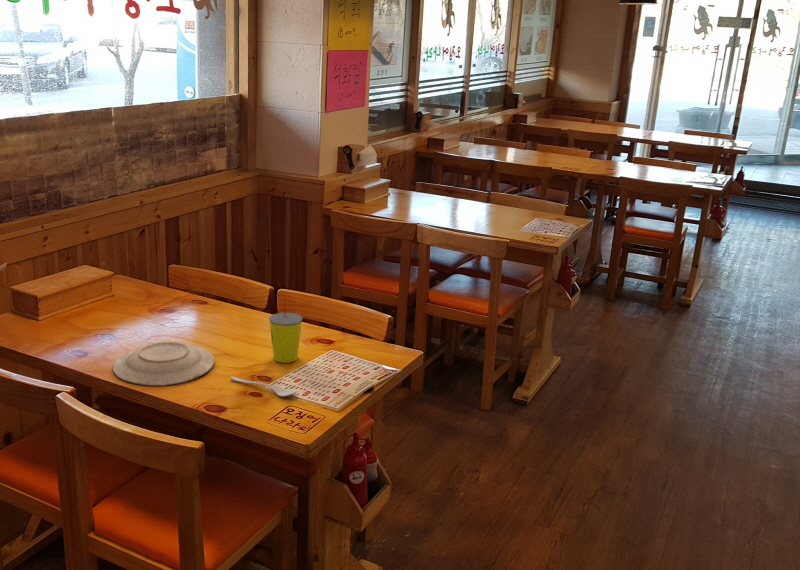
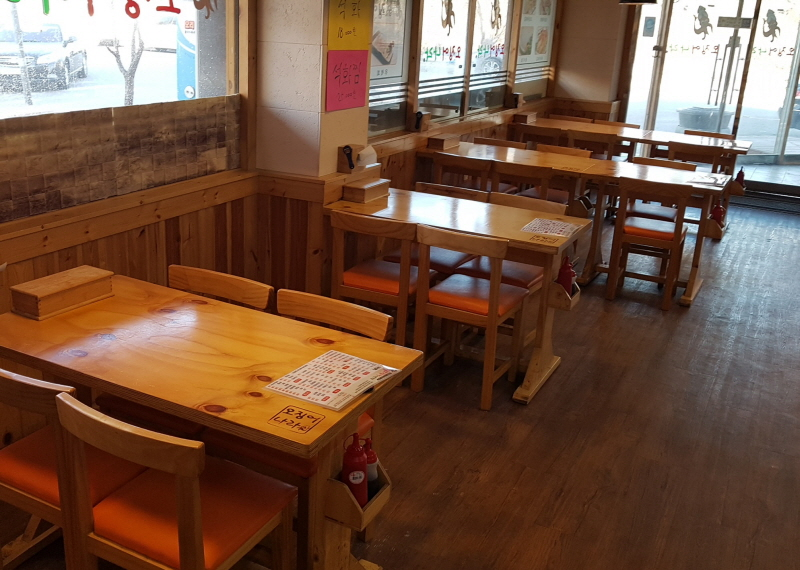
- straw (285, 329)
- plate (164, 357)
- spoon (263, 384)
